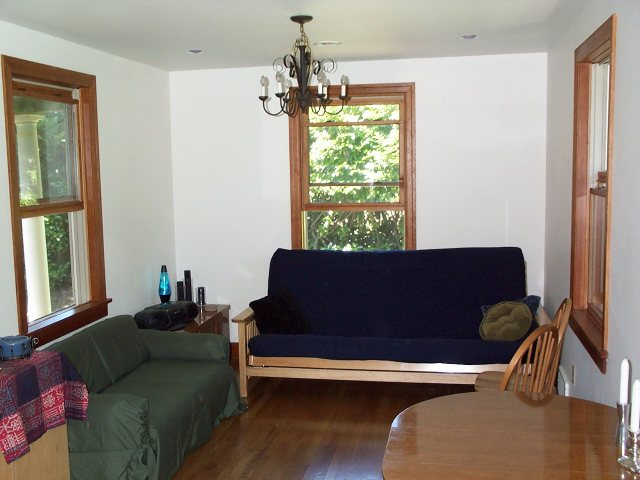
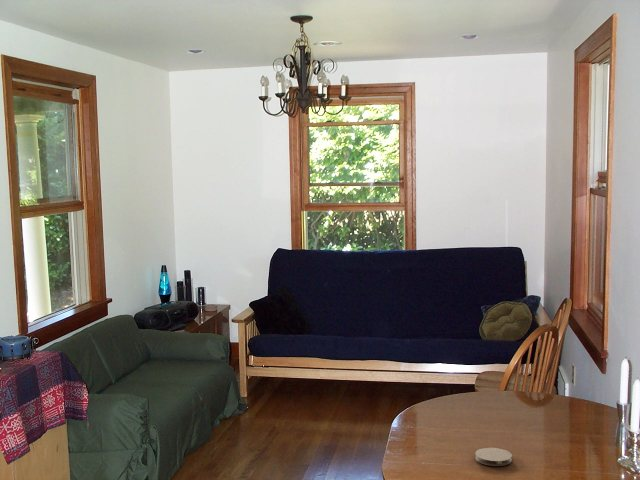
+ coaster (493, 456)
